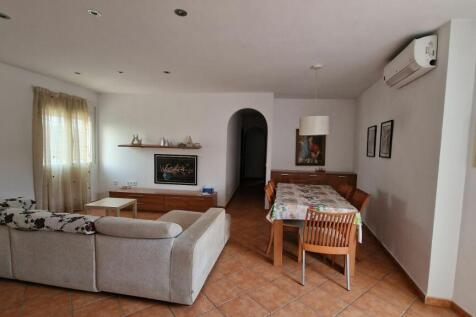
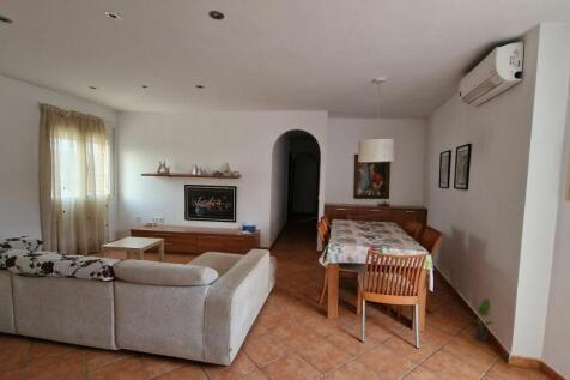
+ potted plant (479, 319)
